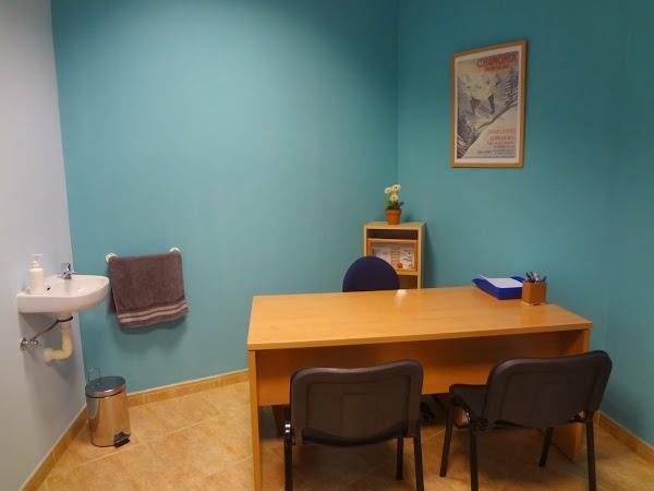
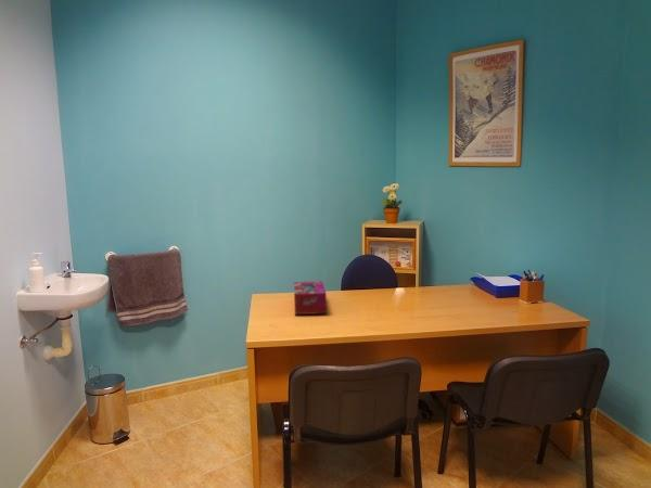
+ tissue box (309, 296)
